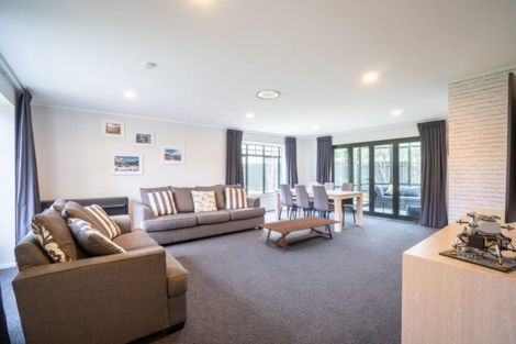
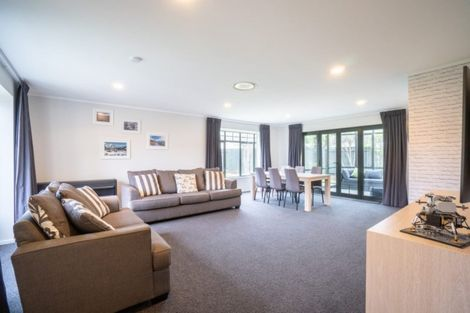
- coffee table (300, 230)
